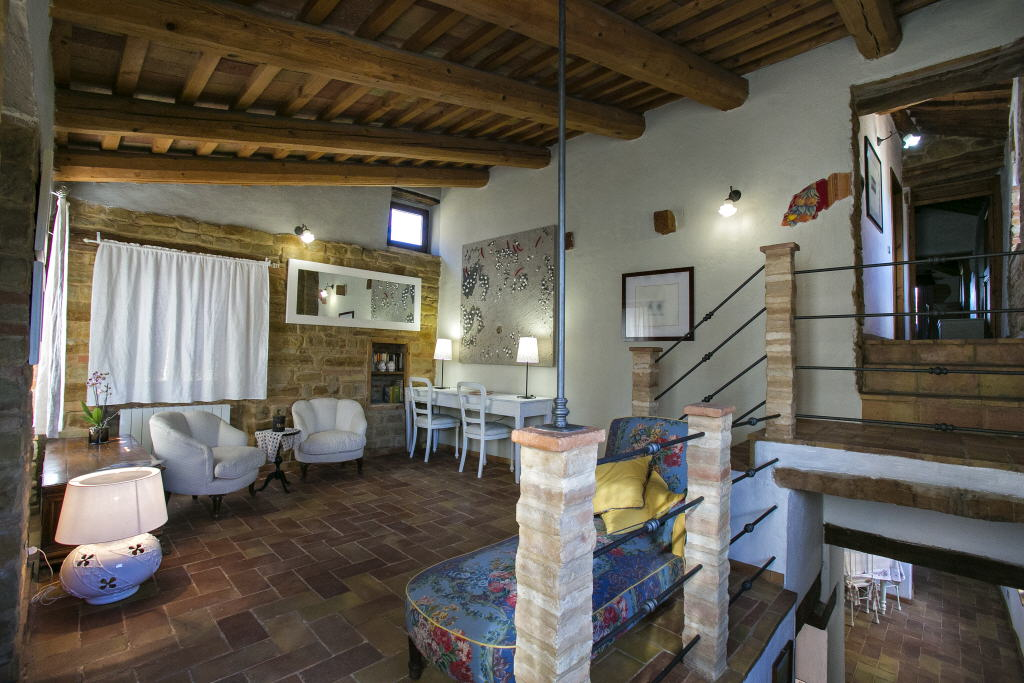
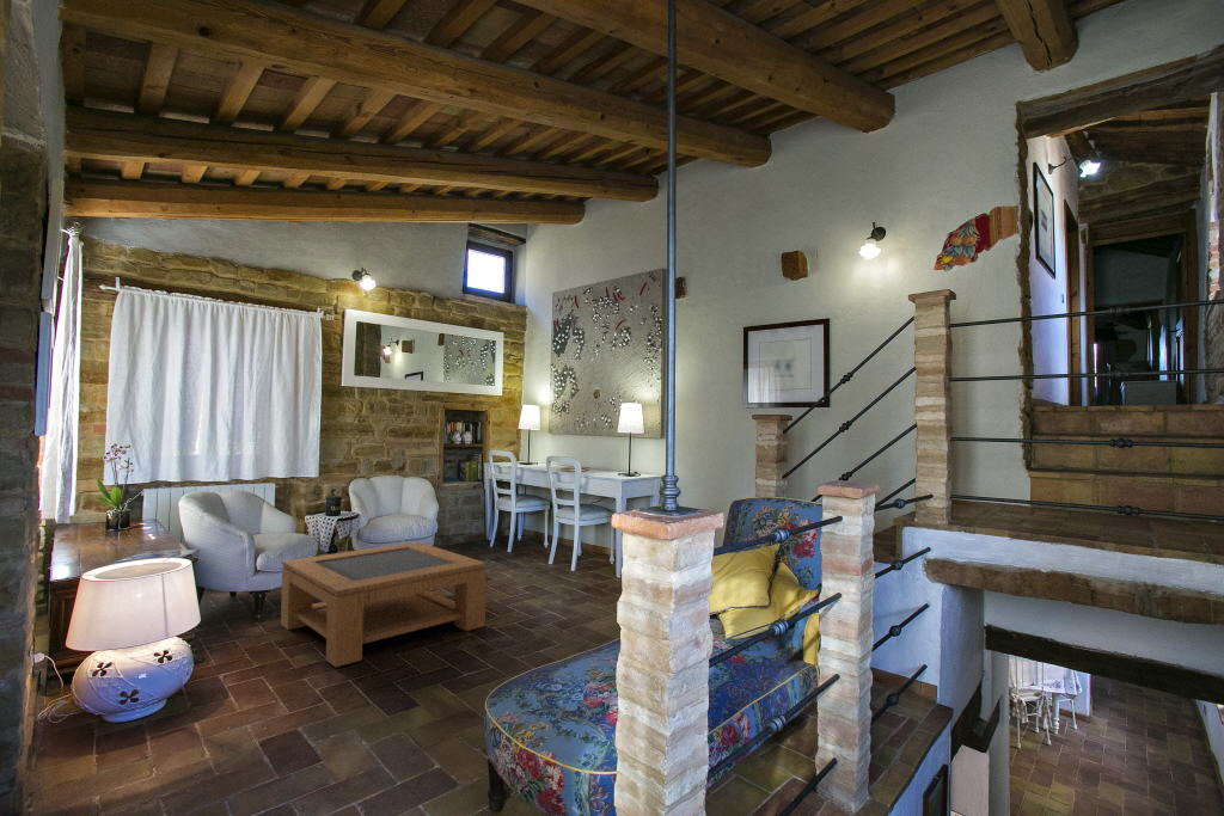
+ coffee table (384, 593)
